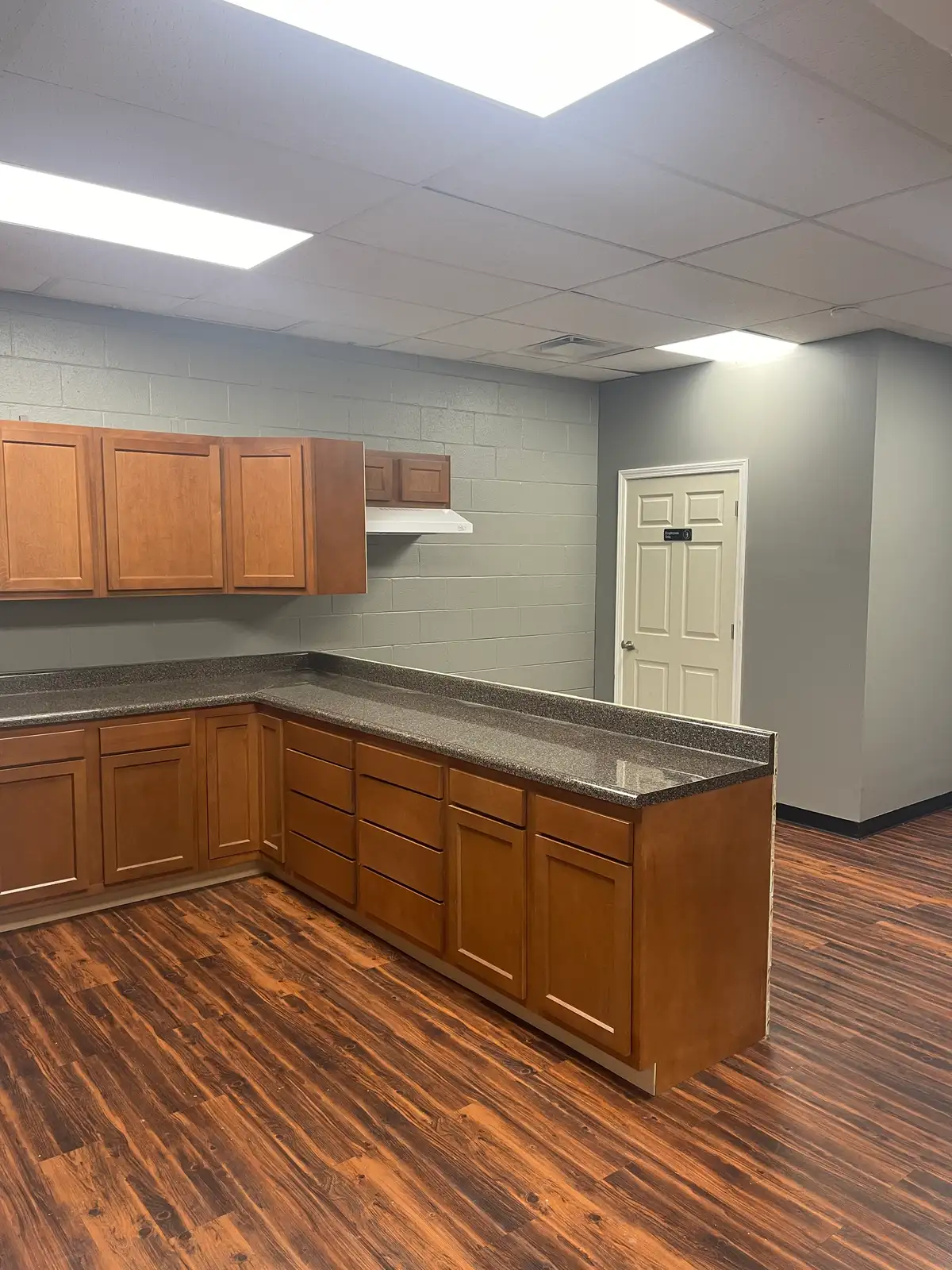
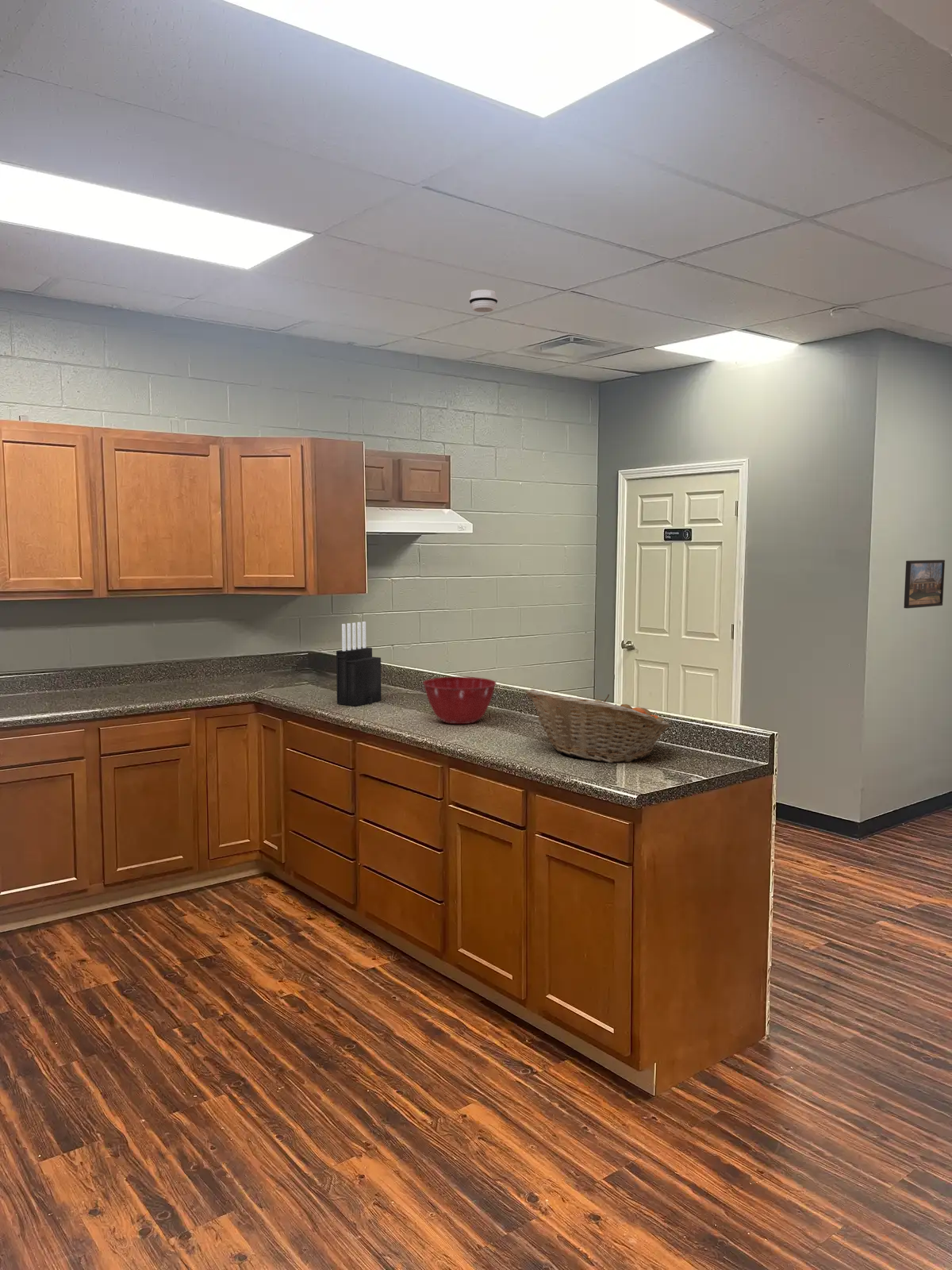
+ fruit basket (596, 720)
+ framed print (924, 583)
+ smoke detector (483, 301)
+ knife block (360, 663)
+ mixing bowl (459, 701)
